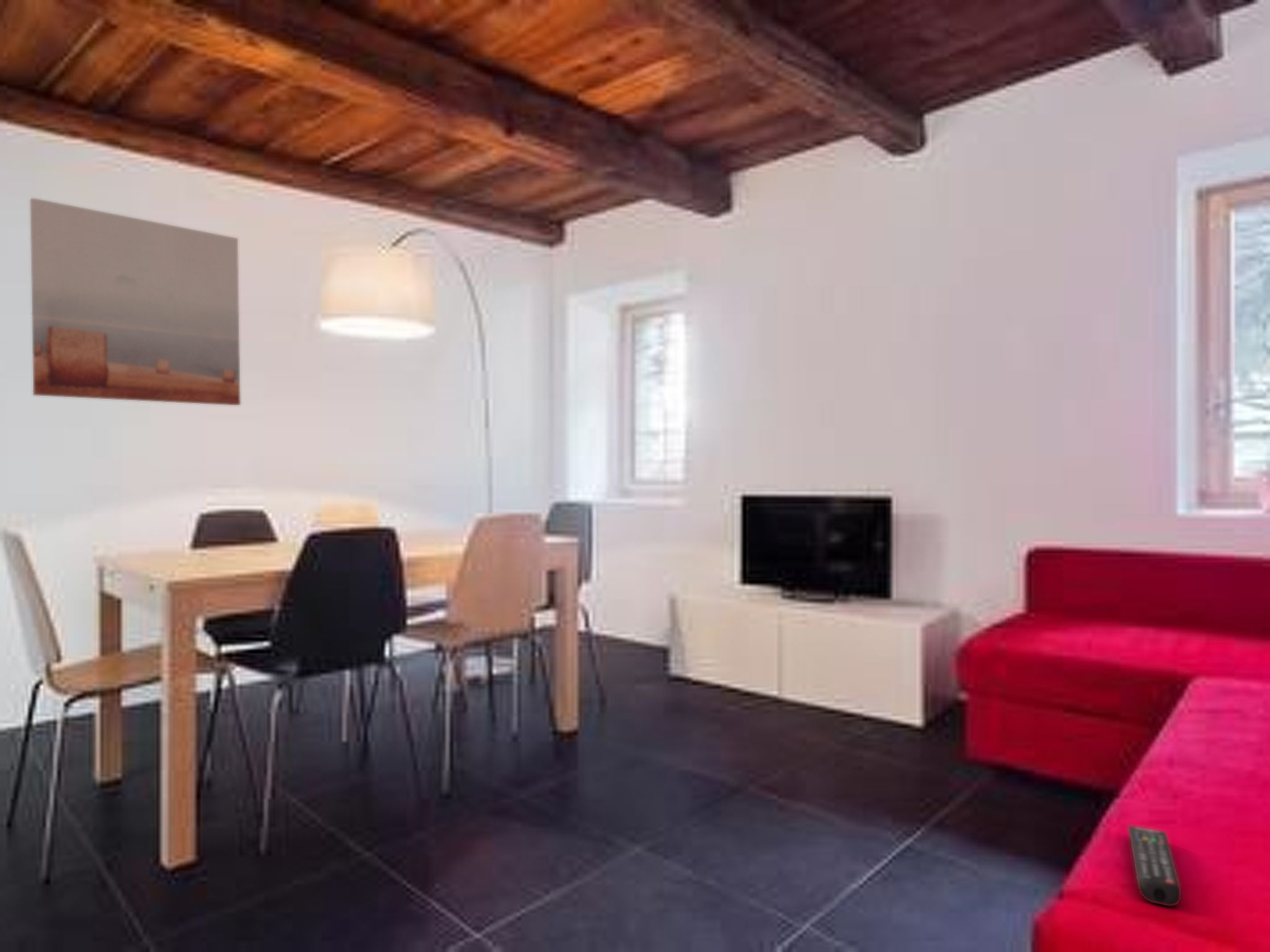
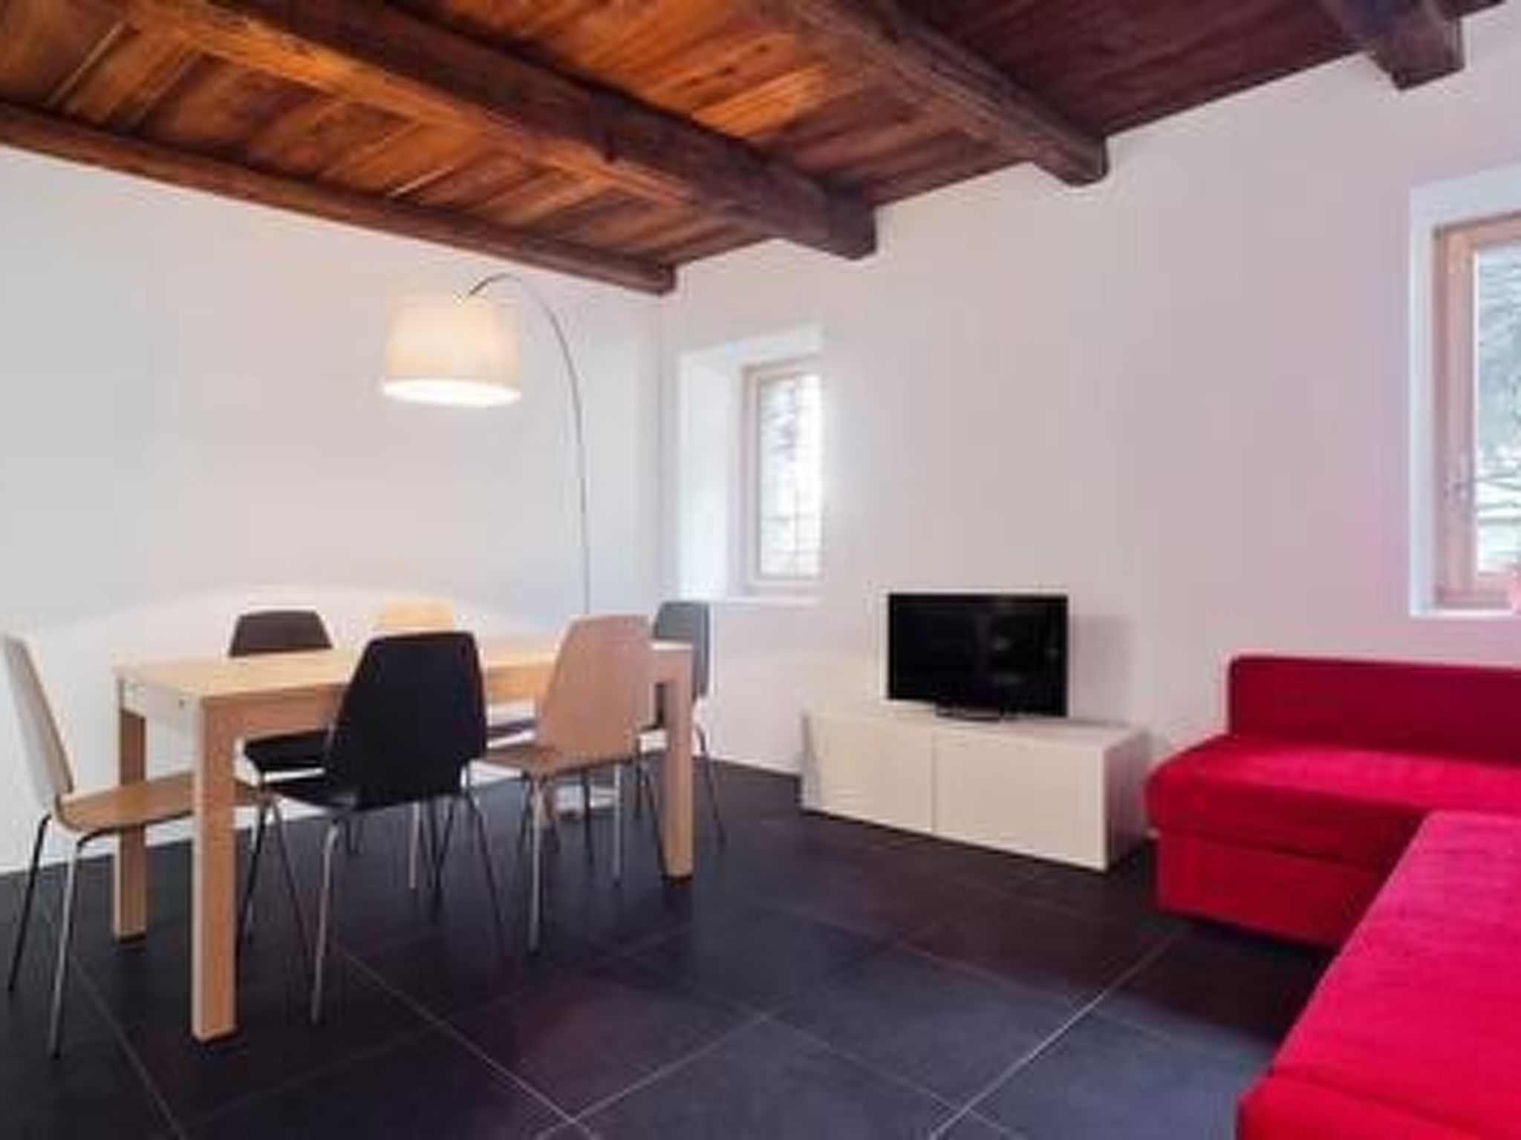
- remote control (1152, 860)
- wall art (143, 311)
